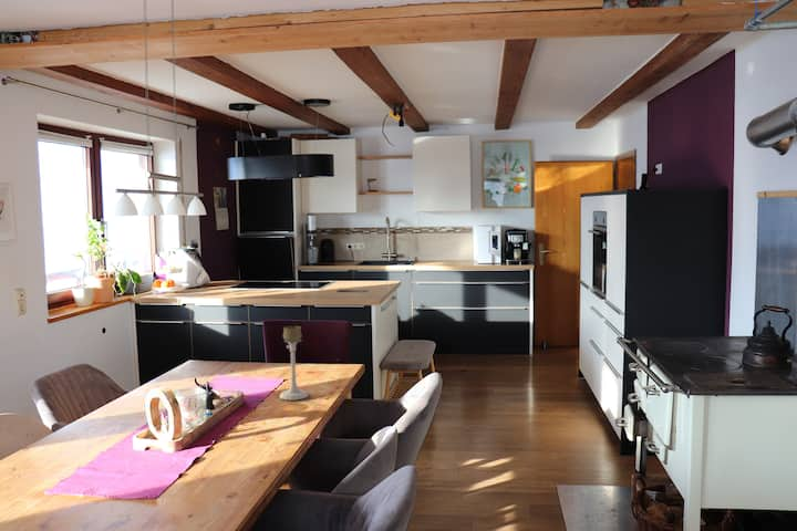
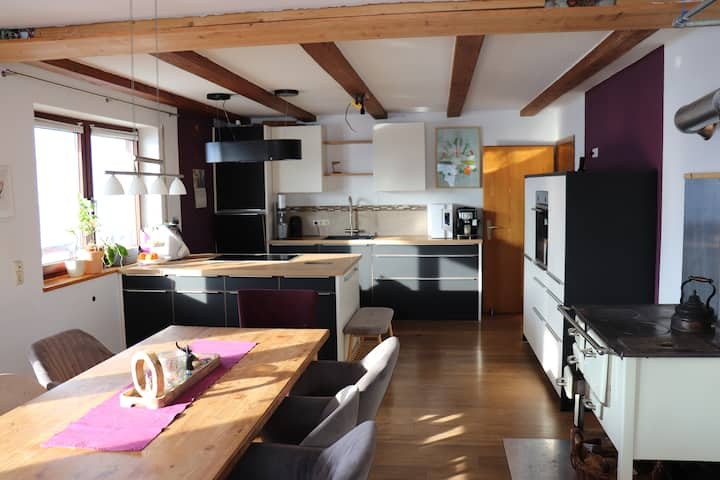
- candle holder (292, 362)
